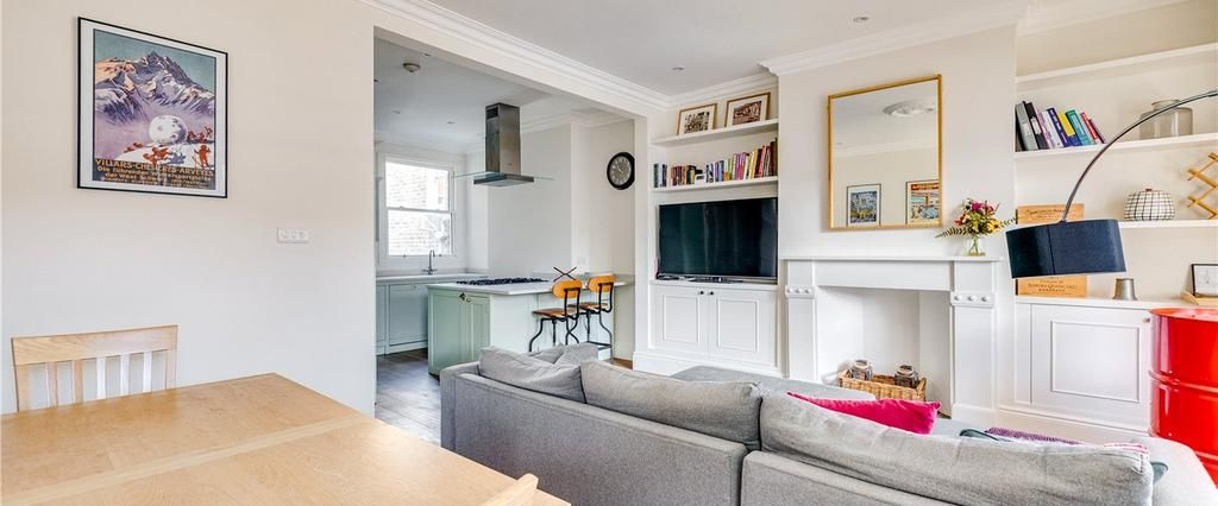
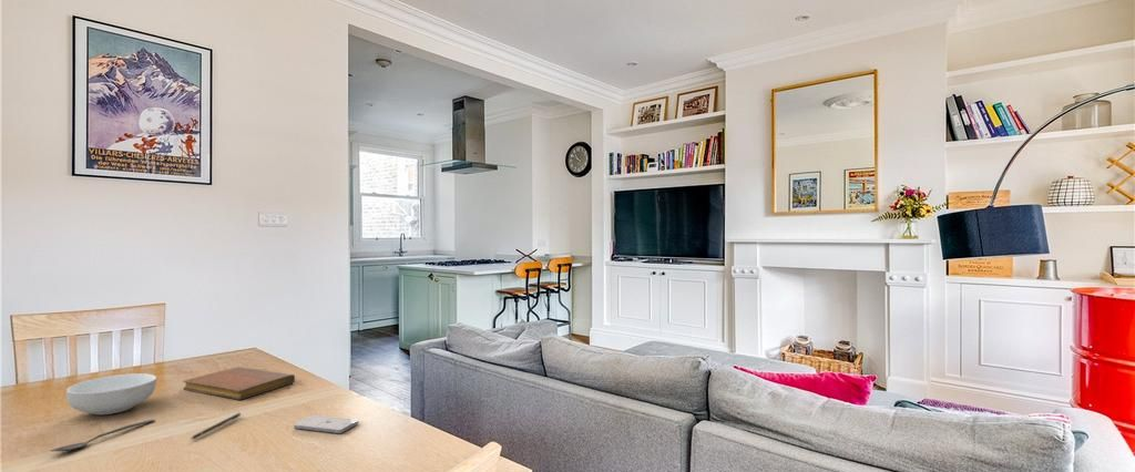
+ pen (216, 425)
+ notebook (239, 381)
+ cereal bowl (113, 396)
+ spoon (106, 433)
+ smartphone (326, 423)
